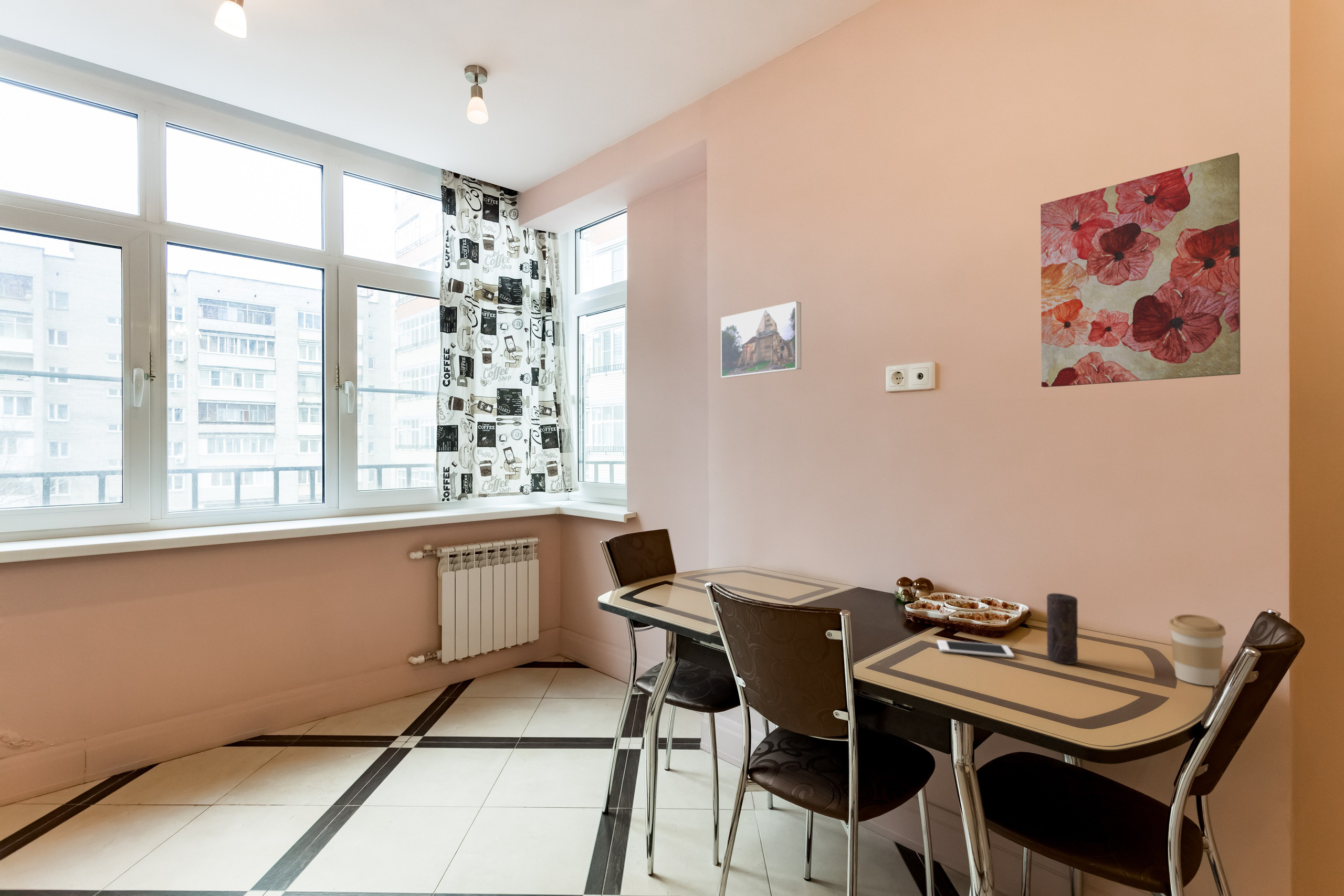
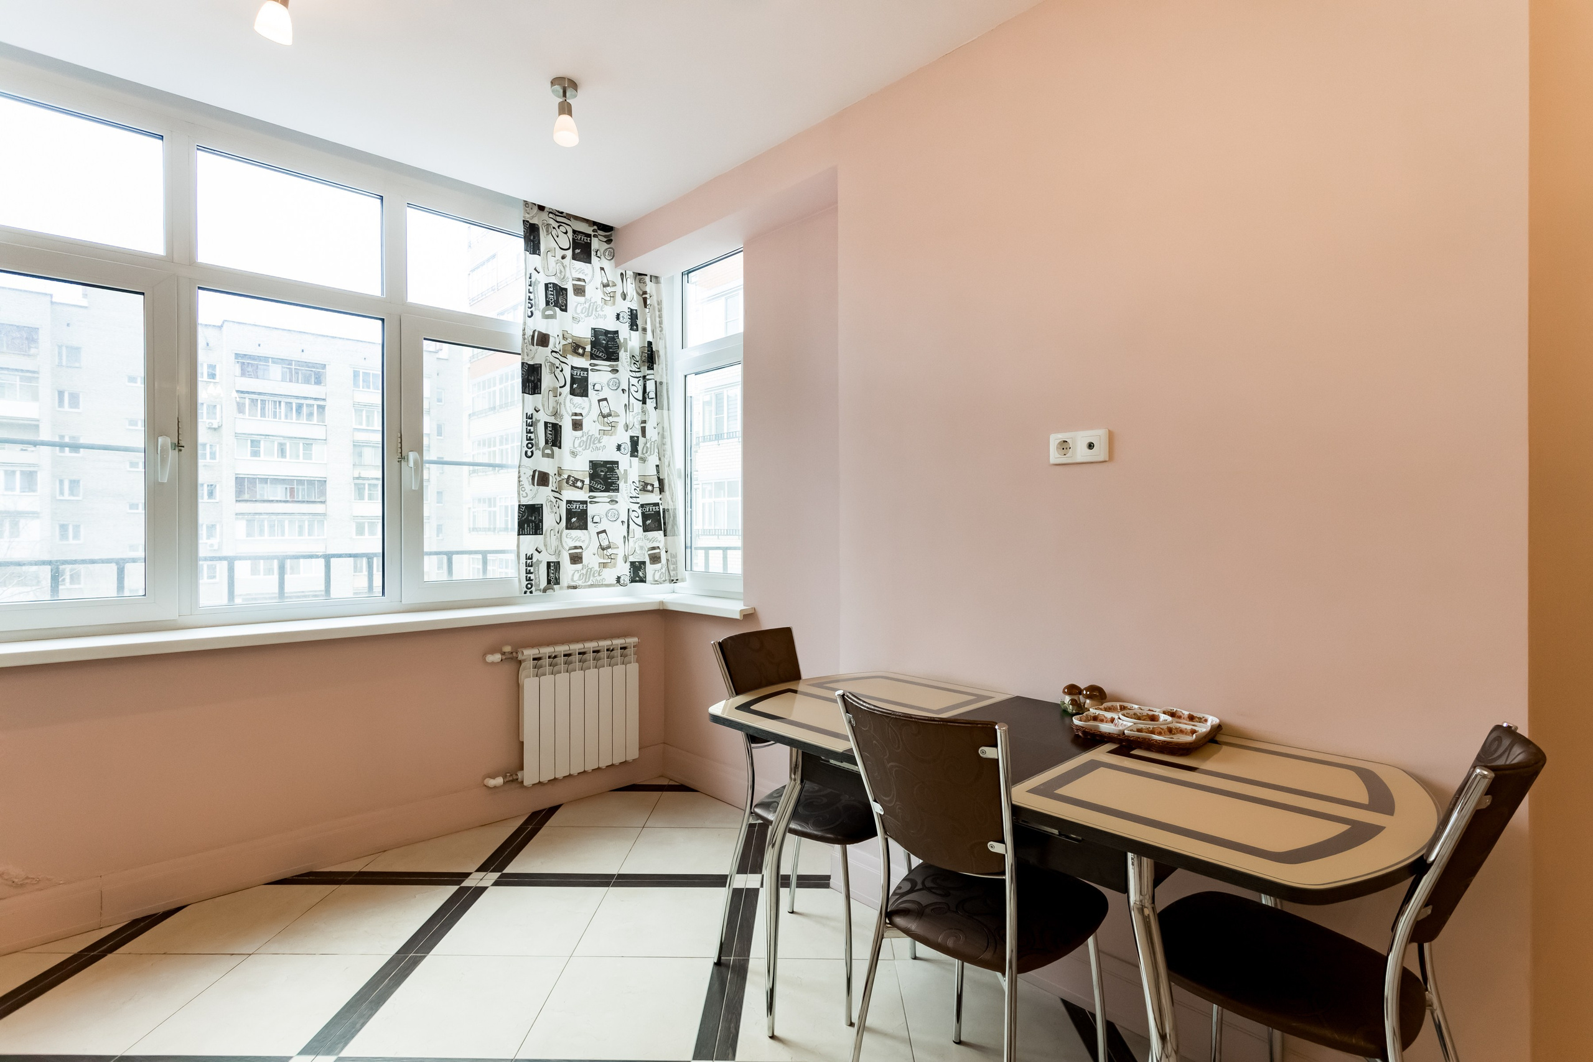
- wall art (1131, 281)
- coffee cup (1196, 649)
- cell phone (974, 648)
- candle (1062, 628)
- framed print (759, 342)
